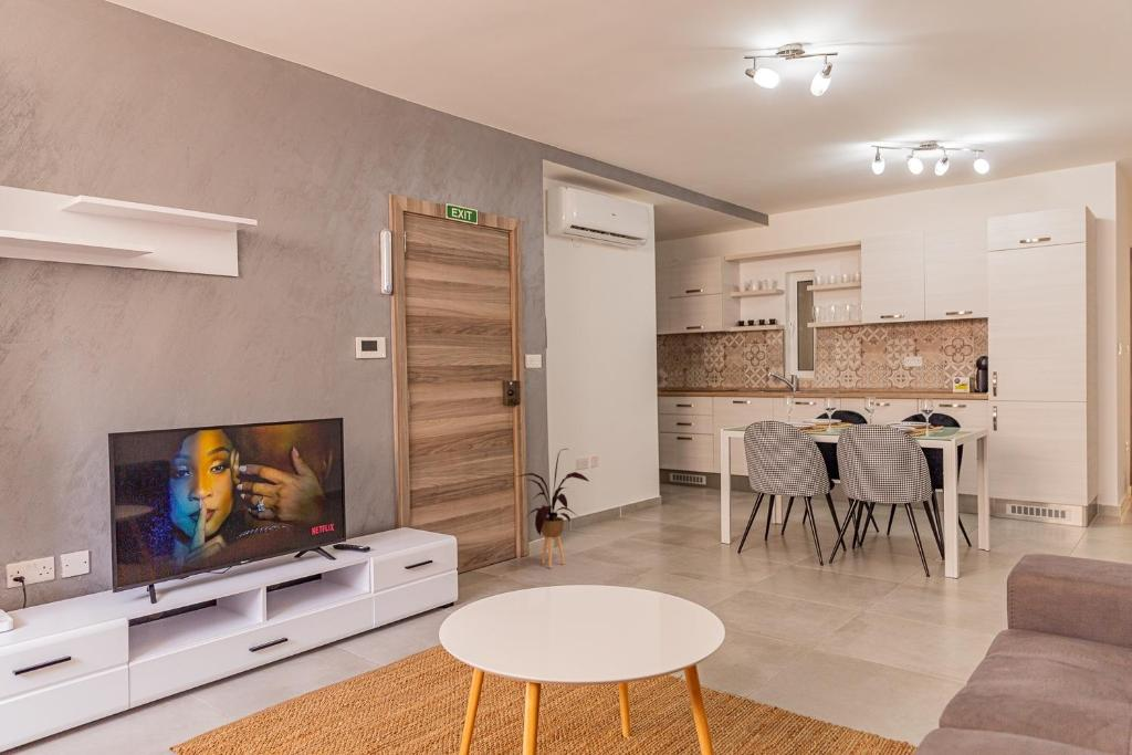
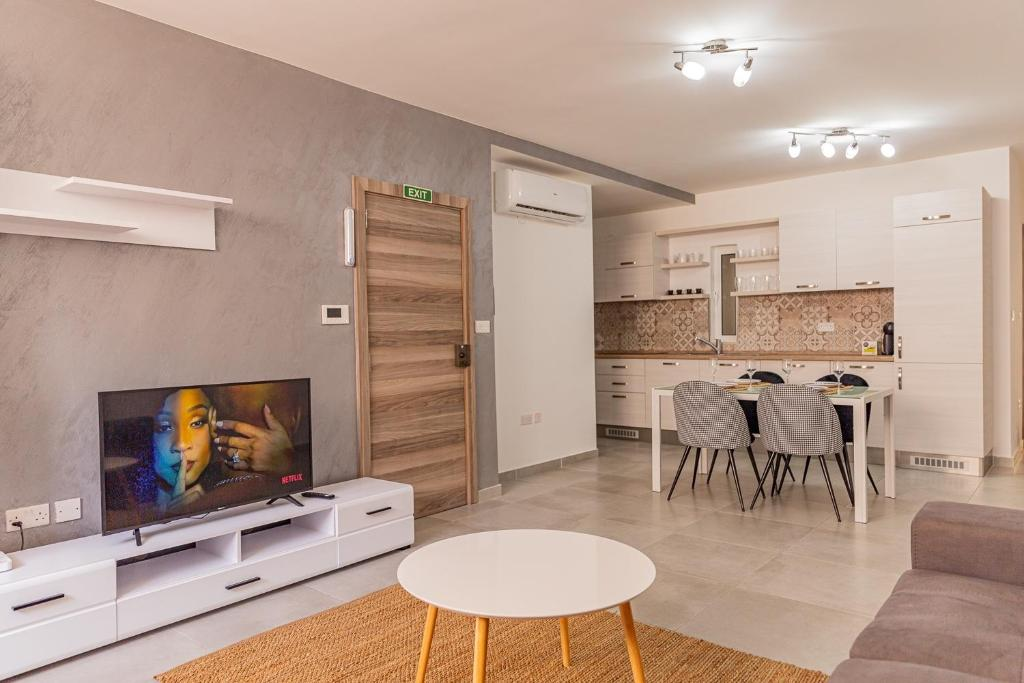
- house plant (549, 507)
